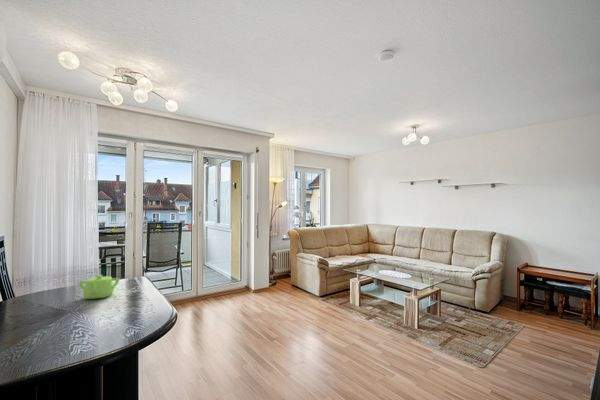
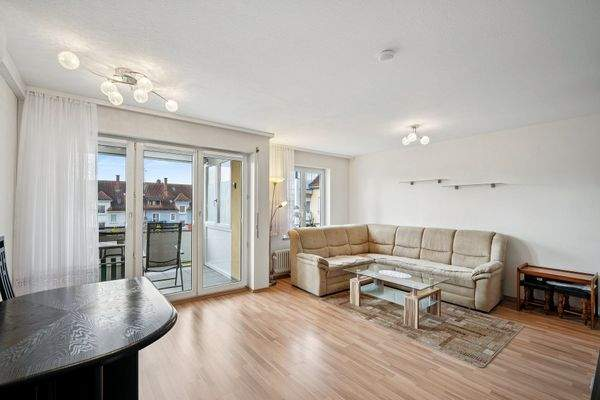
- teapot (97, 287)
